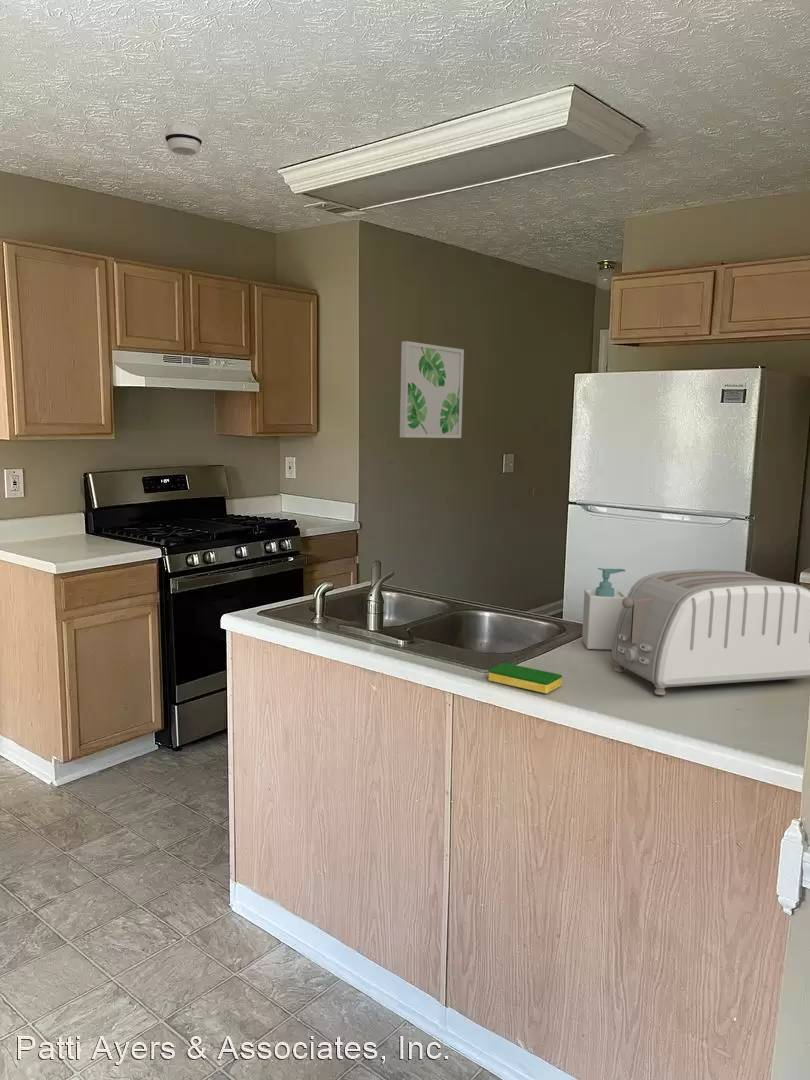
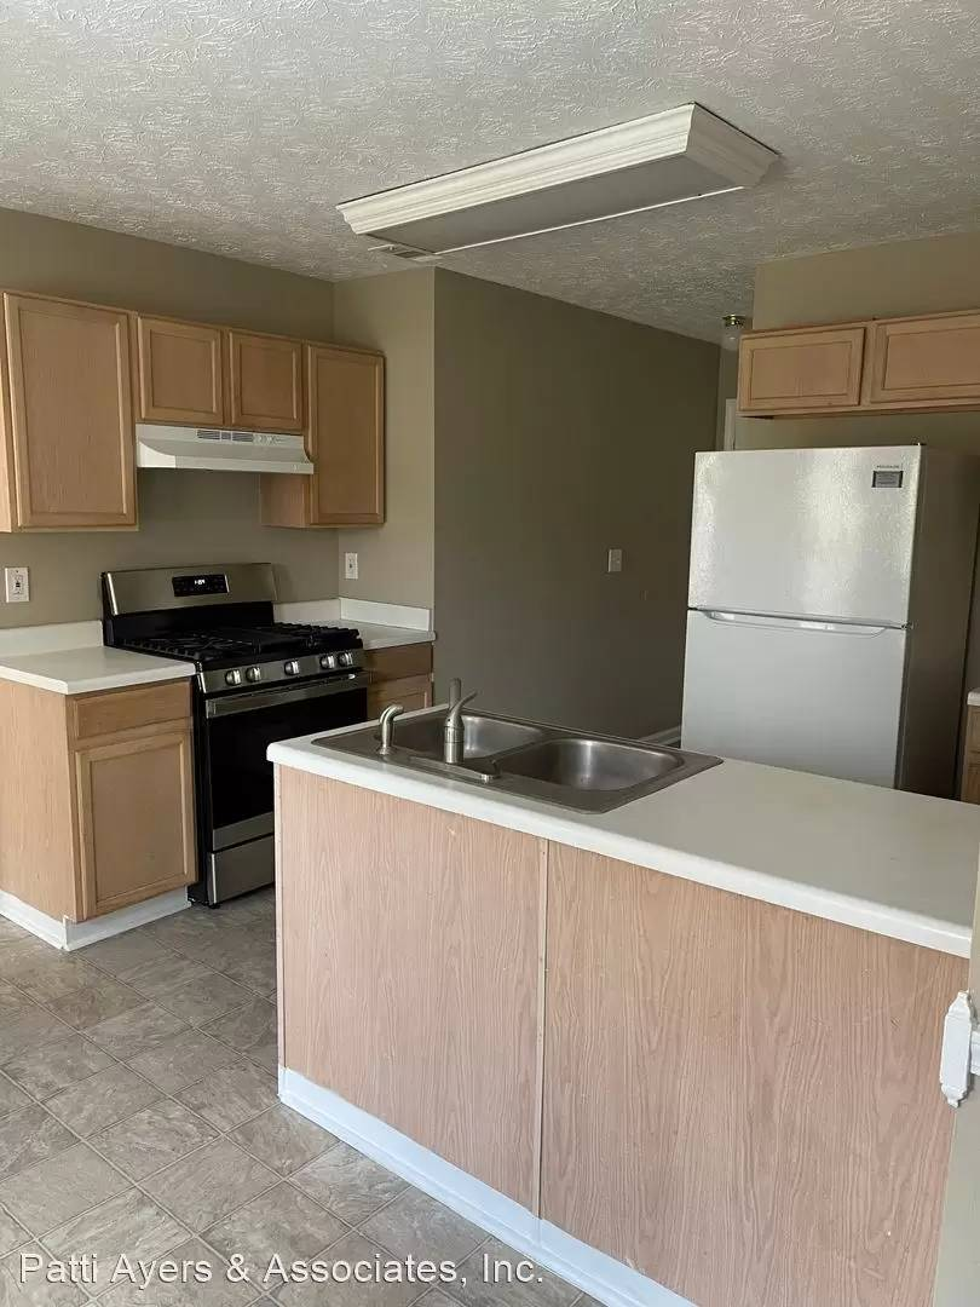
- smoke detector (183, 140)
- soap bottle (604, 606)
- wall art (432, 392)
- toaster (714, 626)
- dish sponge (524, 677)
